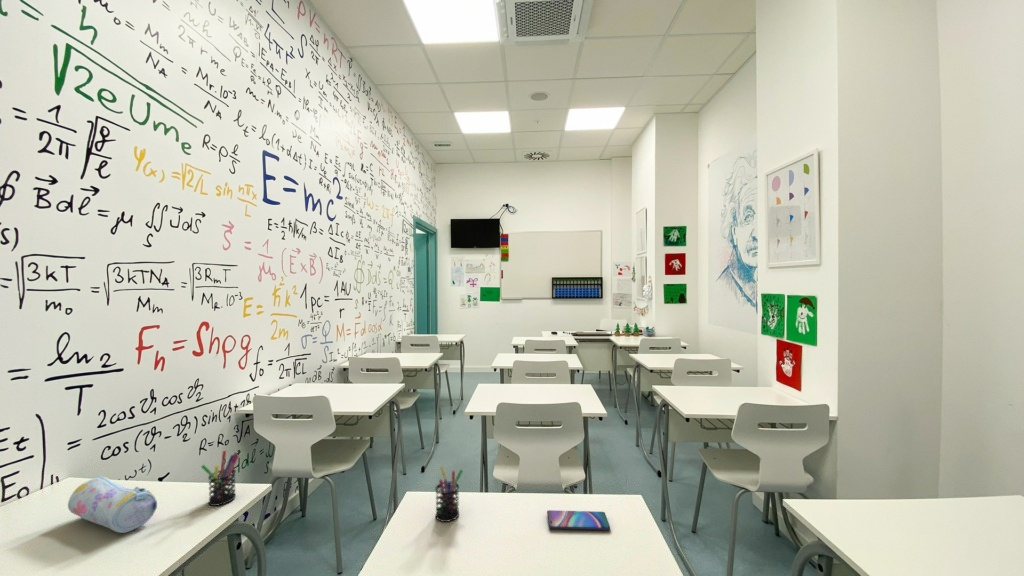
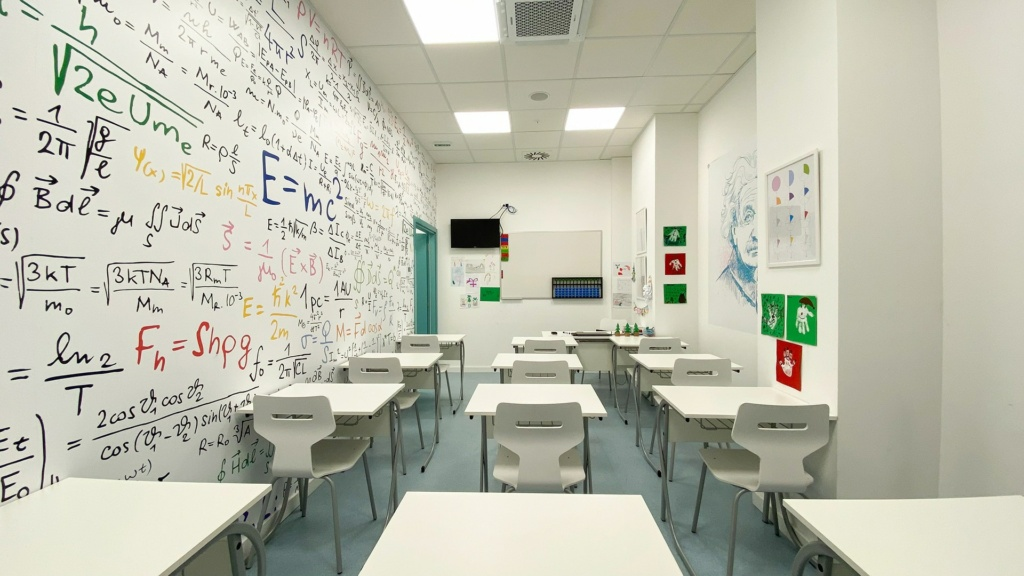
- pen holder (219, 477)
- smartphone (577, 519)
- pen holder (450, 490)
- pencil case (112, 503)
